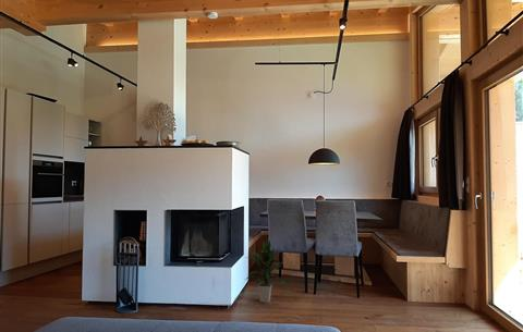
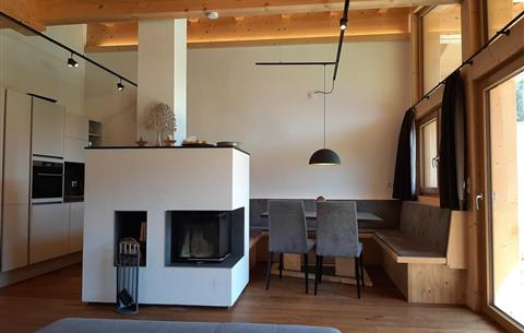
- indoor plant (266, 271)
